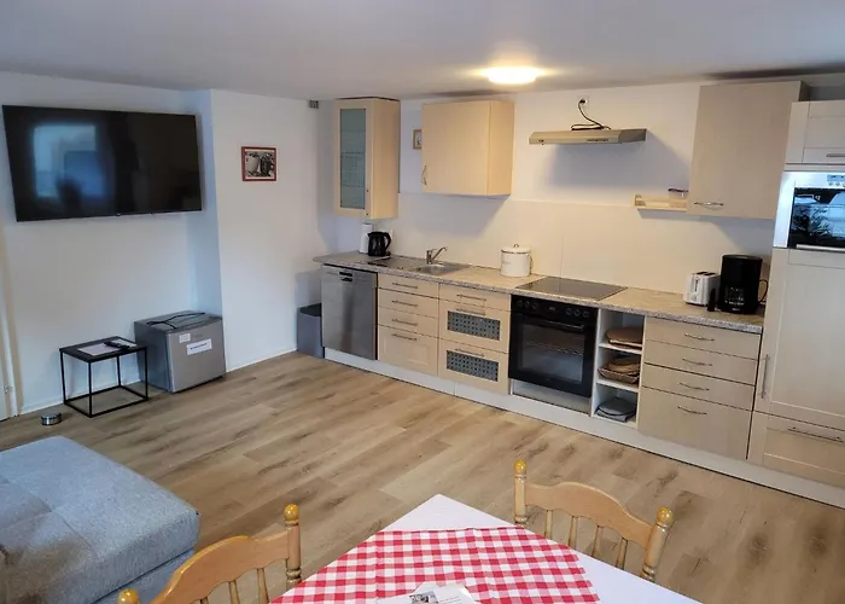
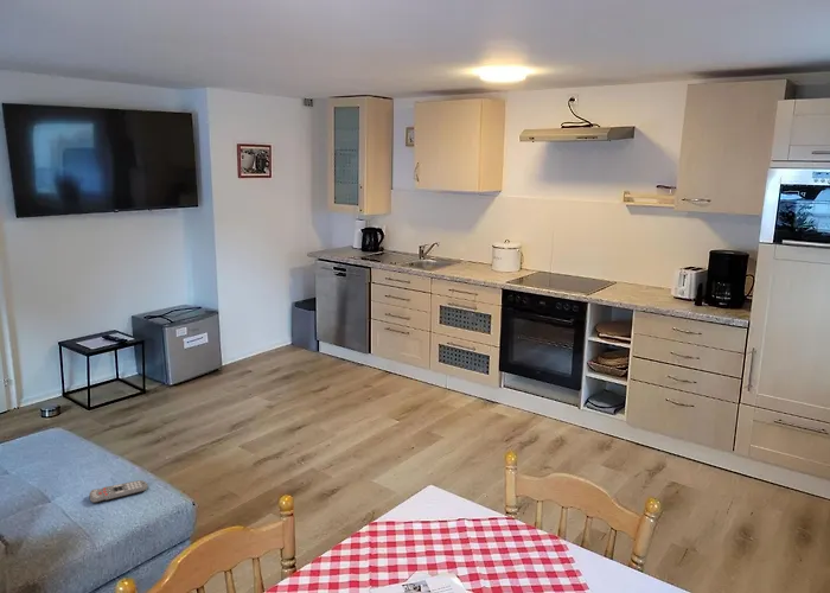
+ remote control (119, 491)
